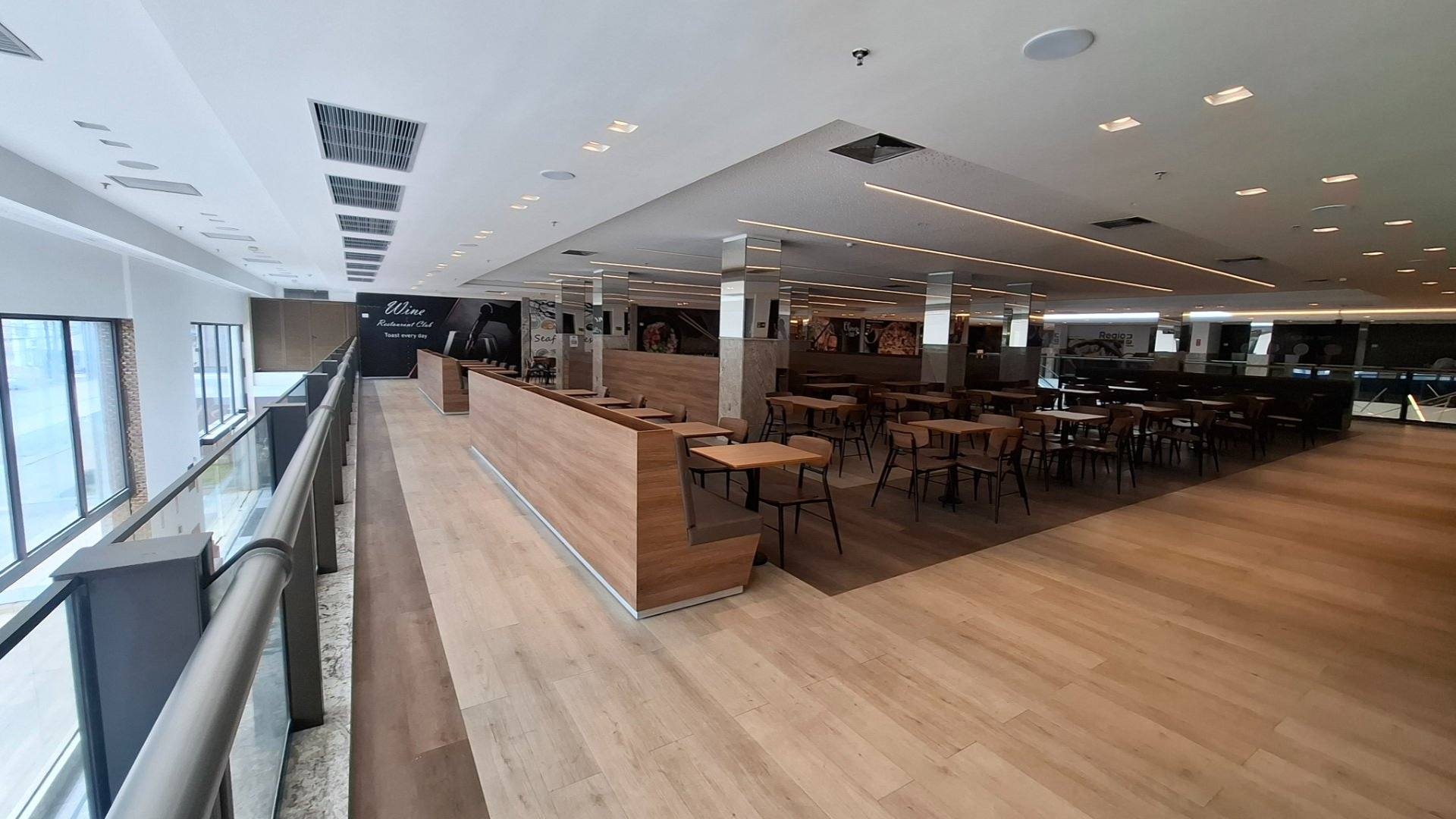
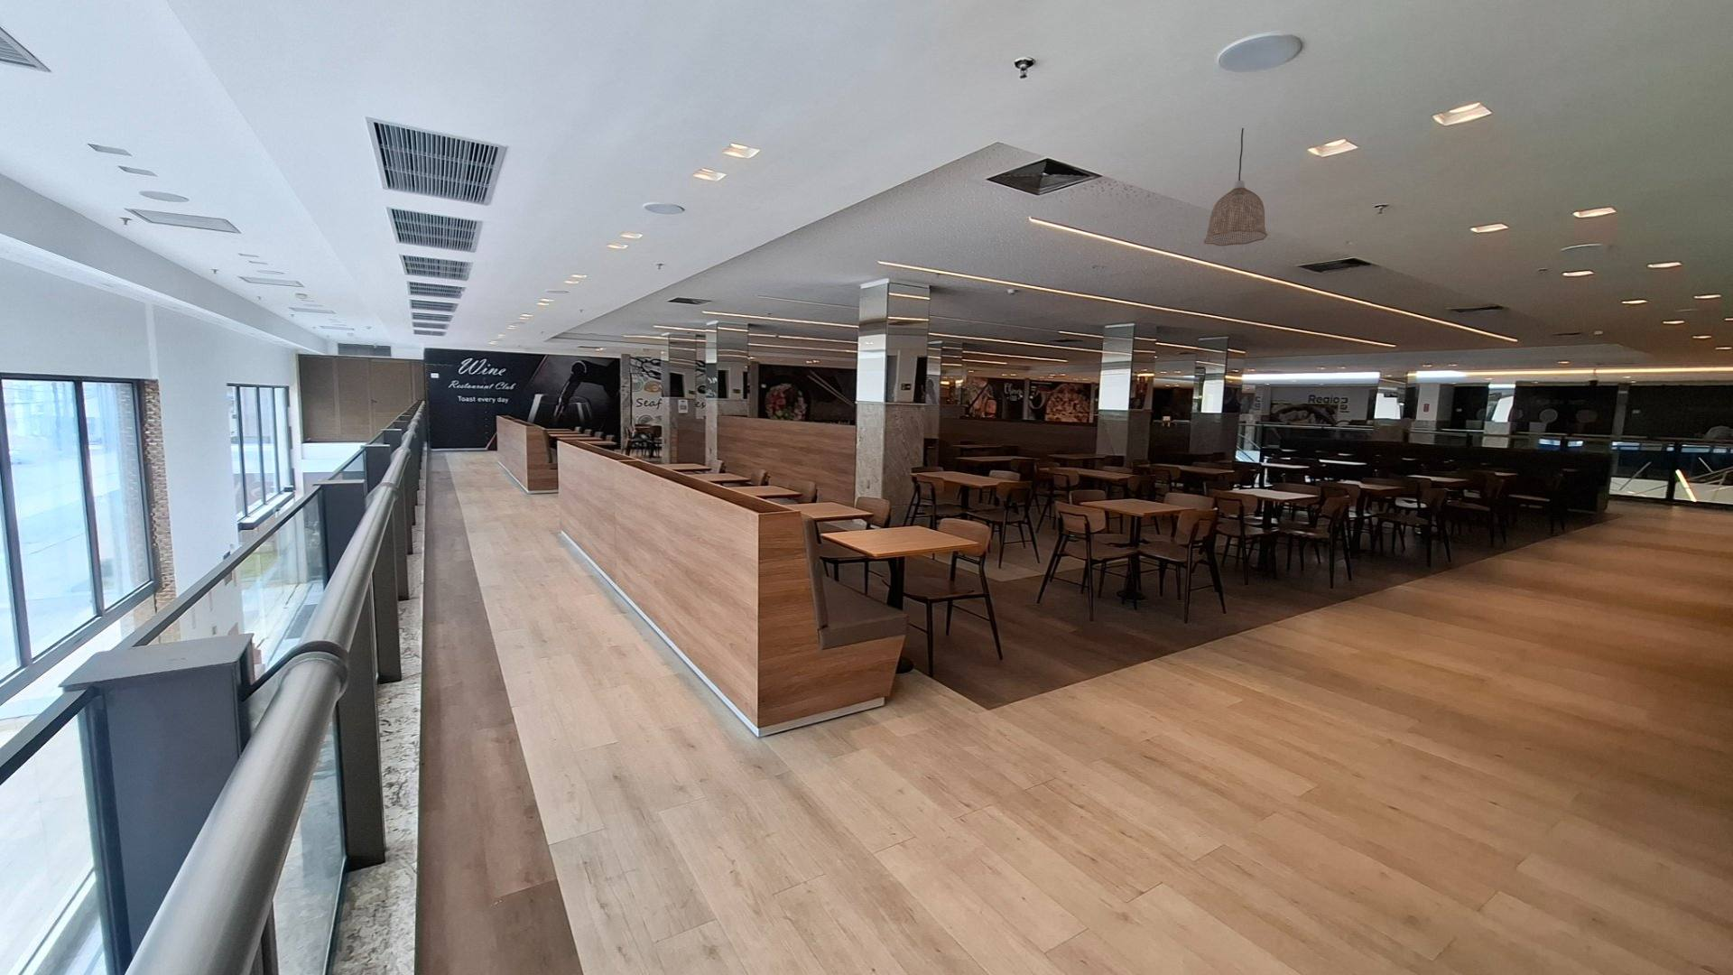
+ pendant lamp (1238, 185)
